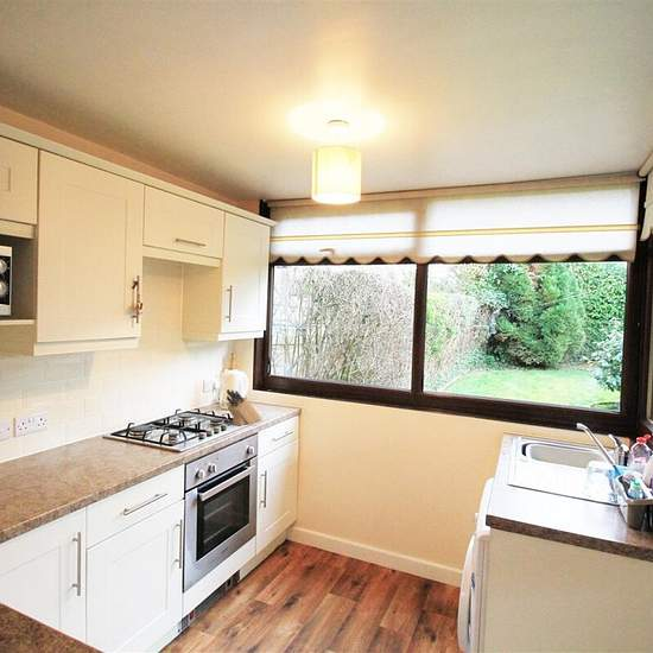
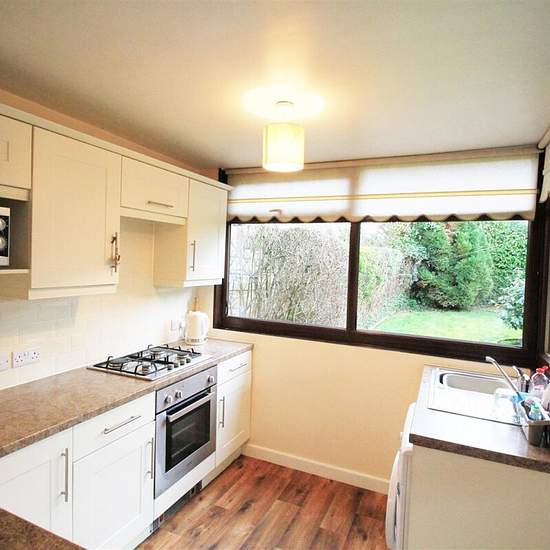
- knife block (242, 405)
